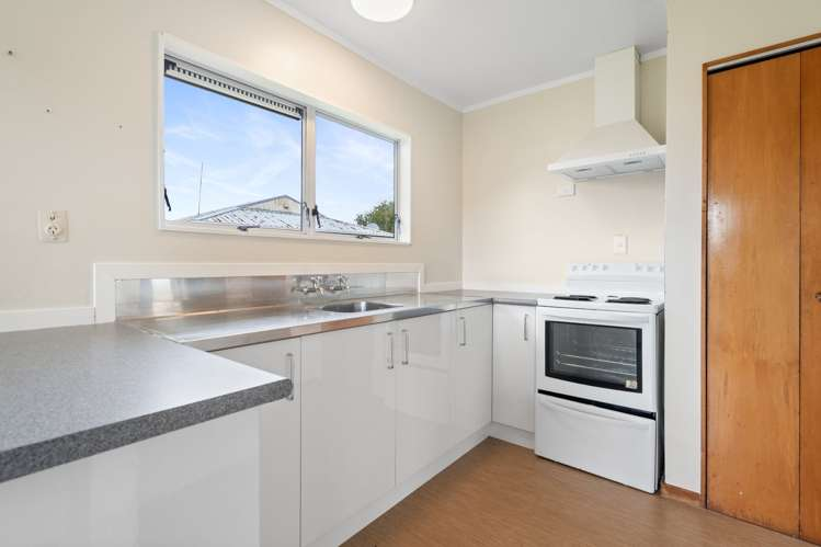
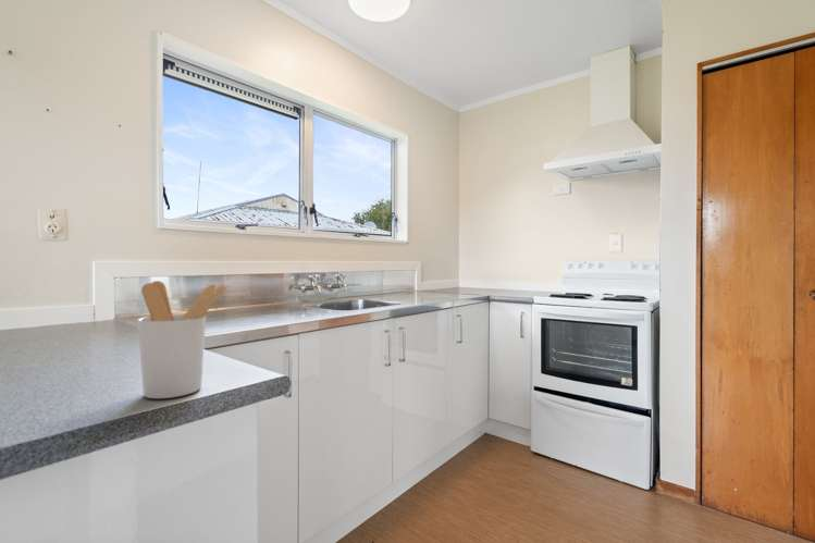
+ utensil holder (187, 333)
